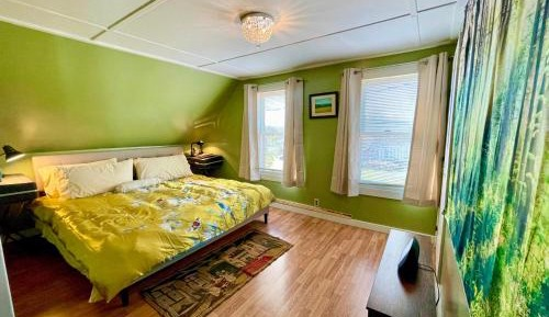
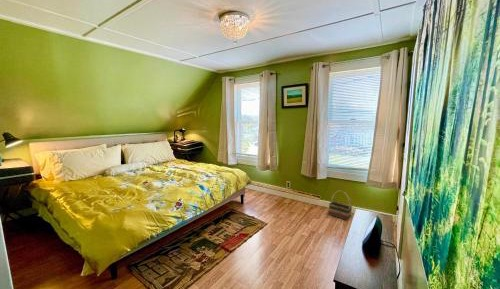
+ basket (340, 203)
